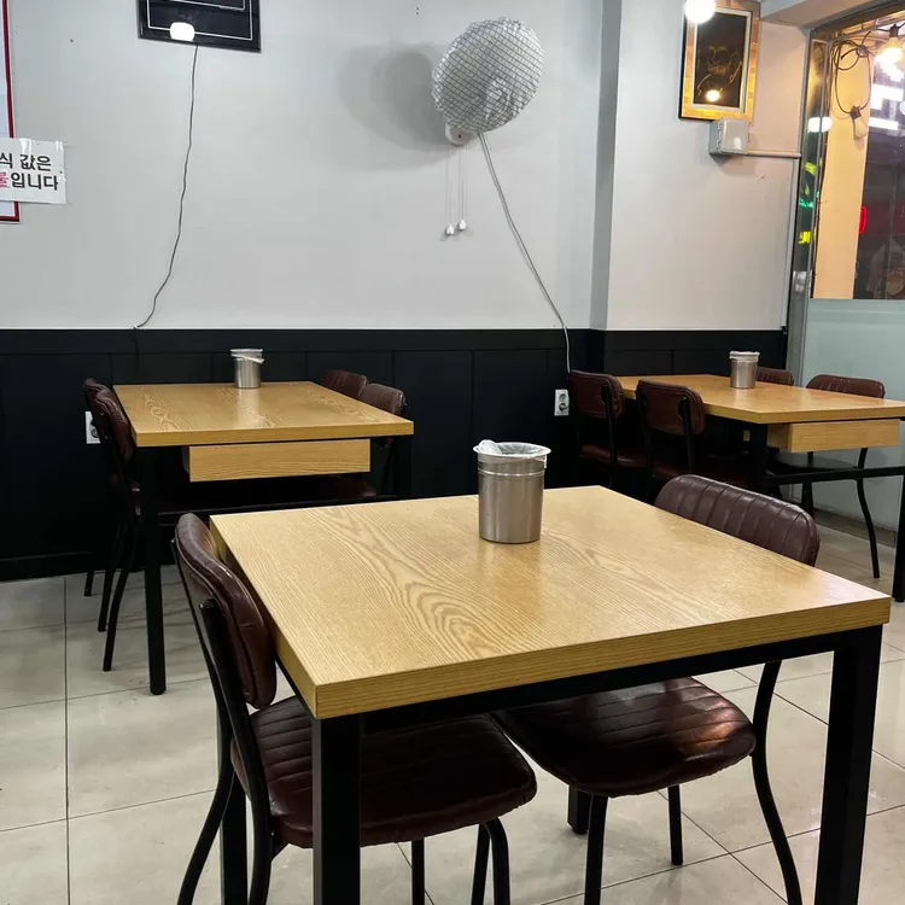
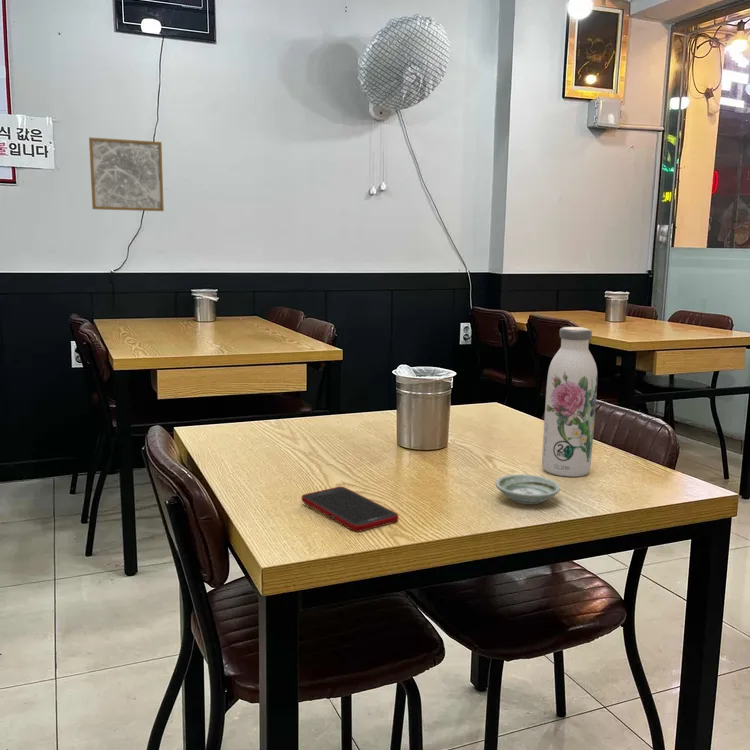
+ water bottle (570, 400)
+ wall art (127, 175)
+ saucer (527, 491)
+ cell phone (348, 508)
